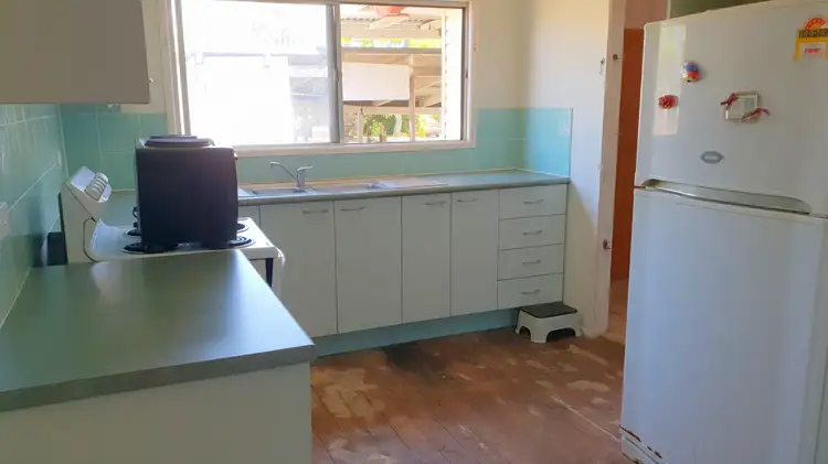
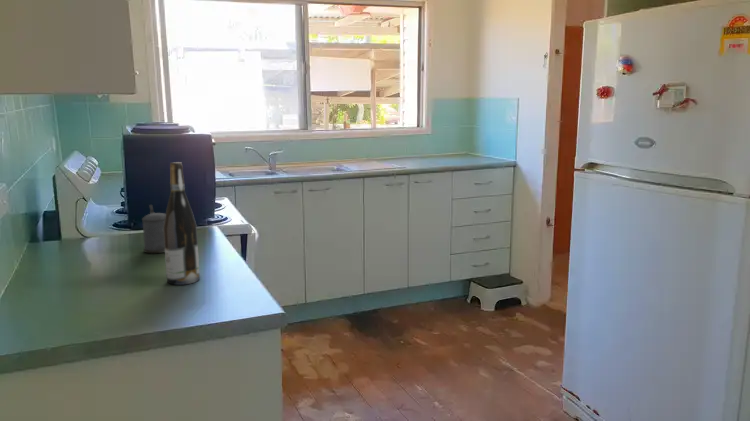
+ wine bottle (179, 222)
+ beer stein (155, 228)
